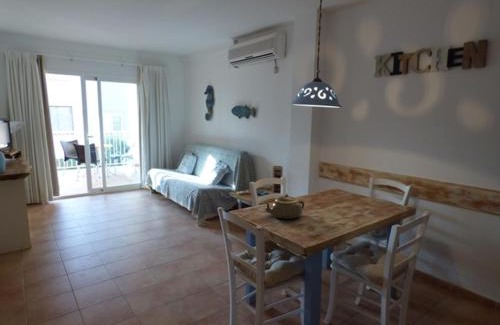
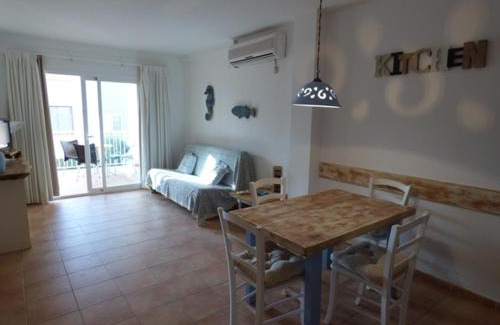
- teapot (285, 205)
